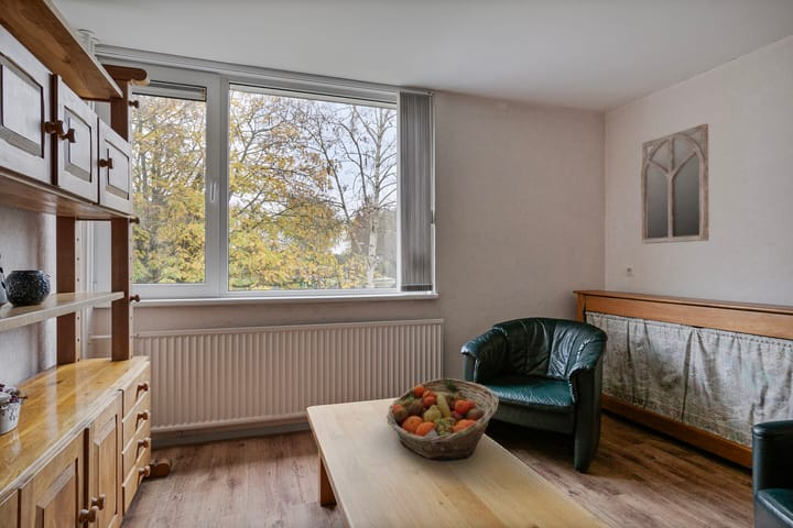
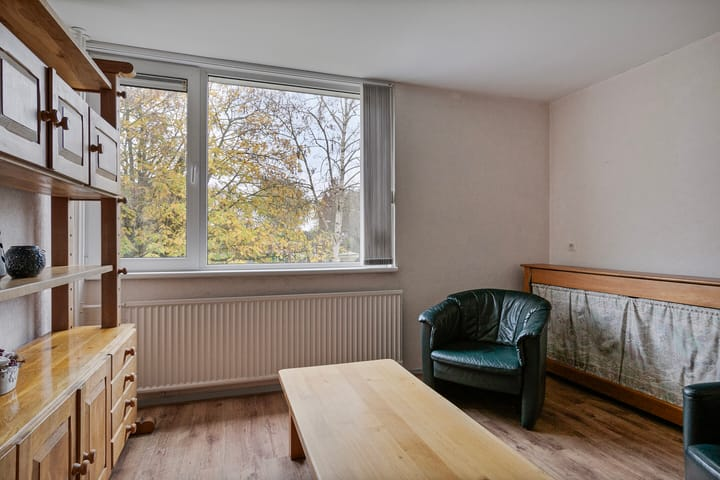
- fruit basket (441, 415)
- home mirror (671, 188)
